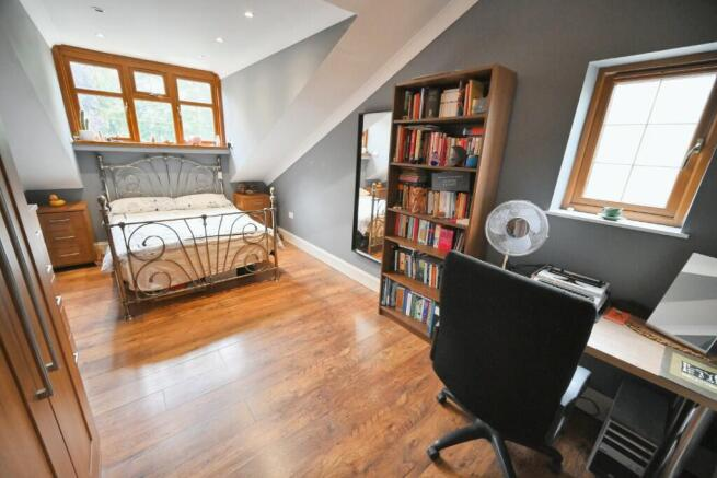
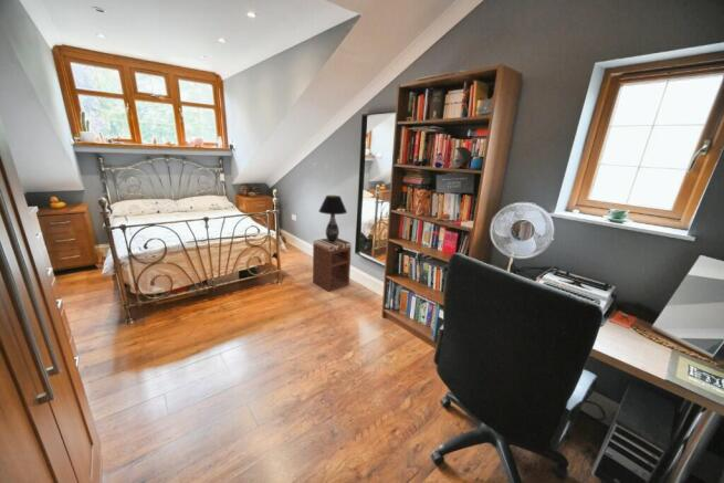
+ nightstand (332, 262)
+ table lamp (333, 219)
